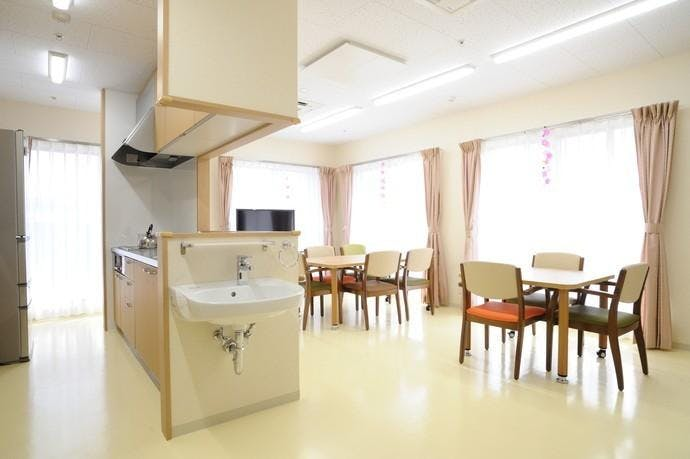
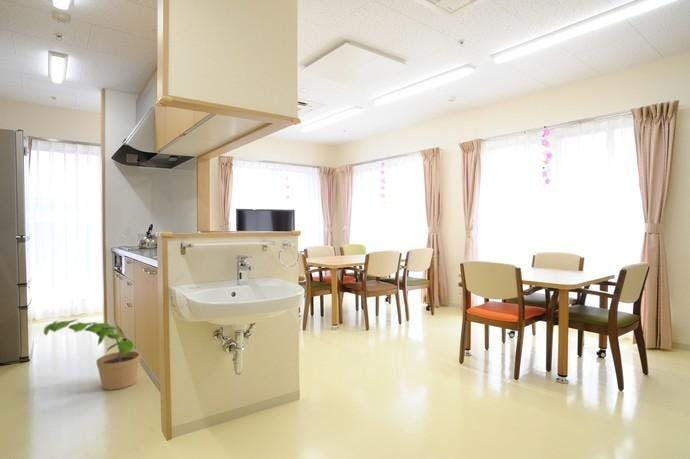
+ potted plant (97, 345)
